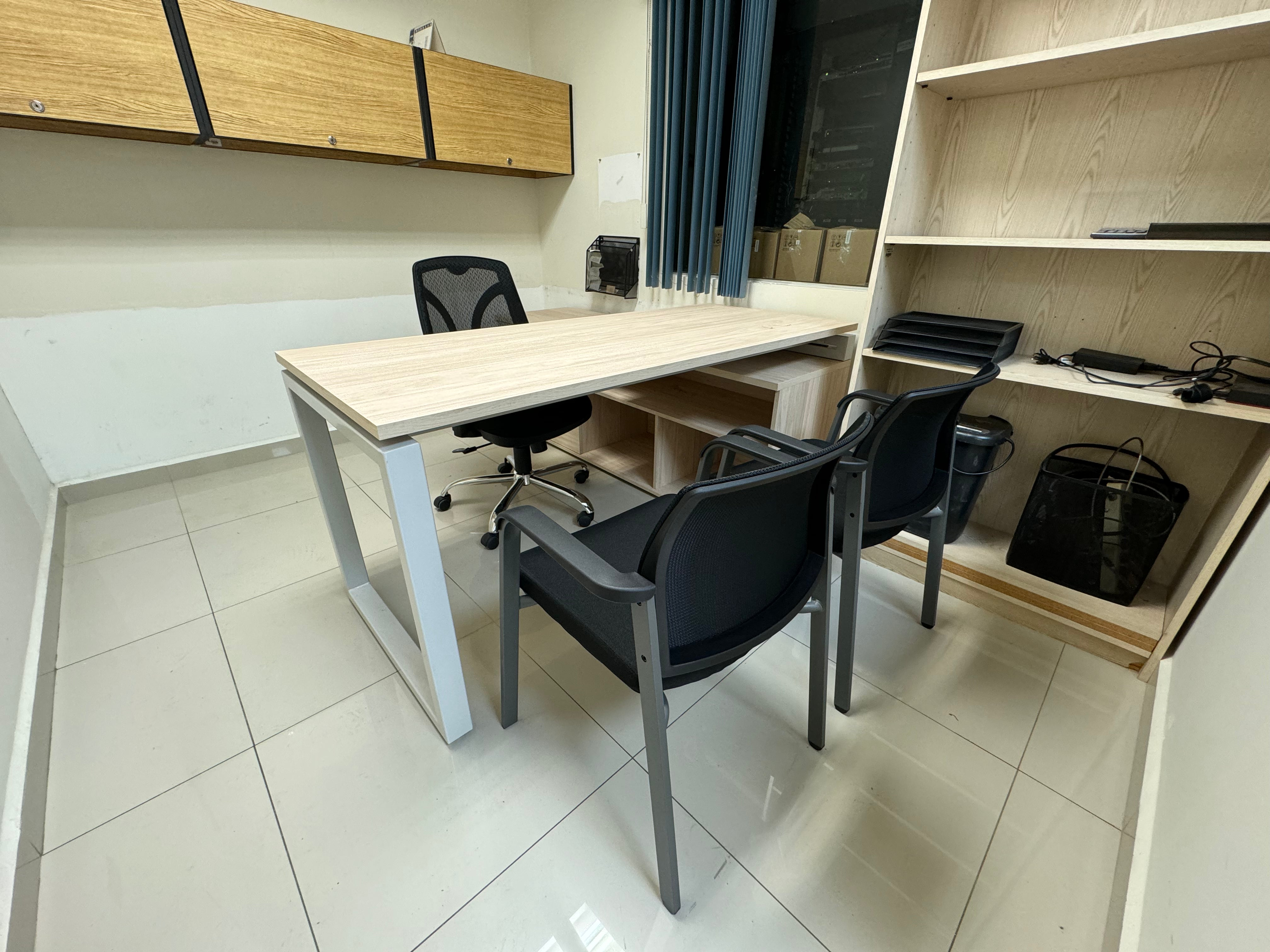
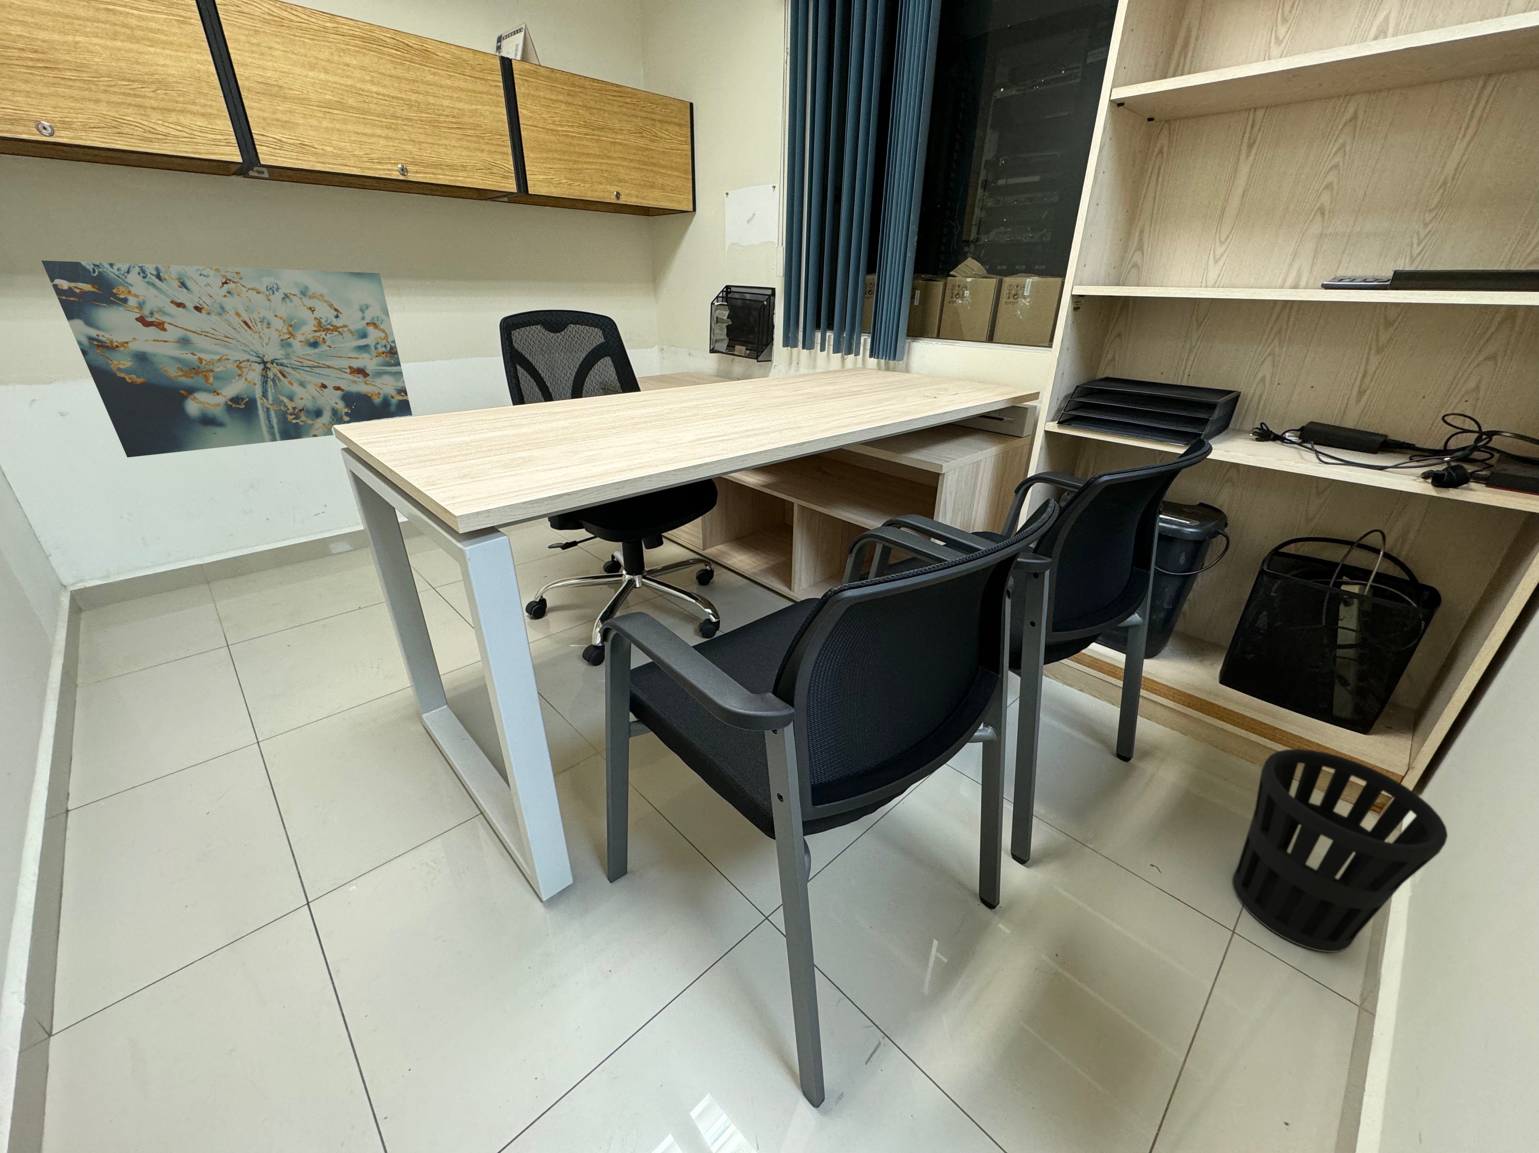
+ wastebasket (1323, 856)
+ wall art (262, 358)
